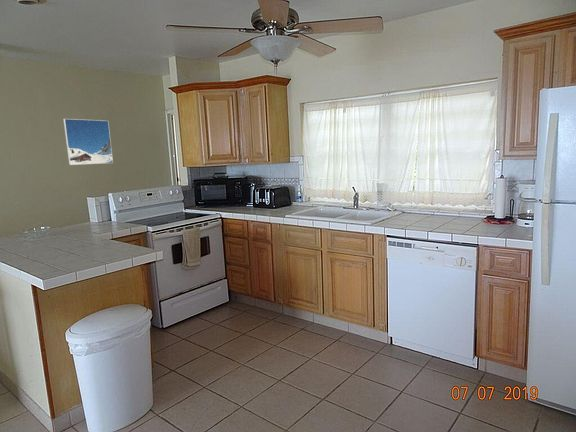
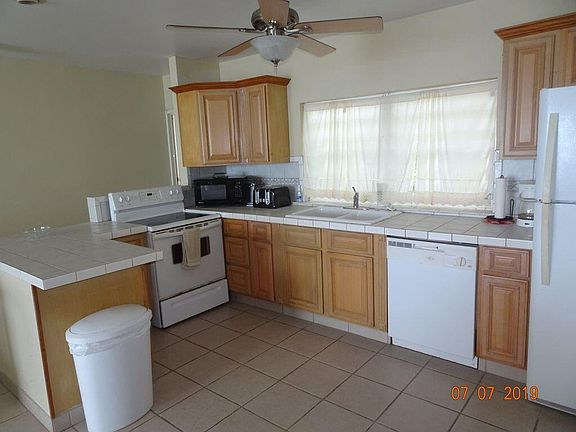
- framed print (89, 142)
